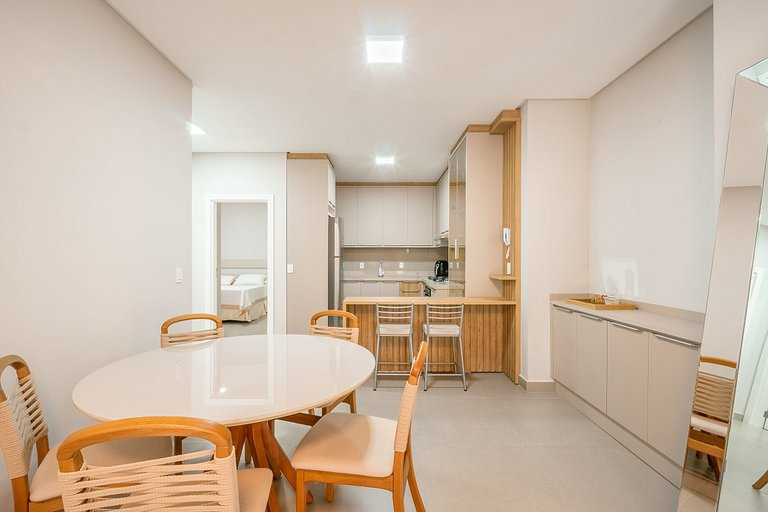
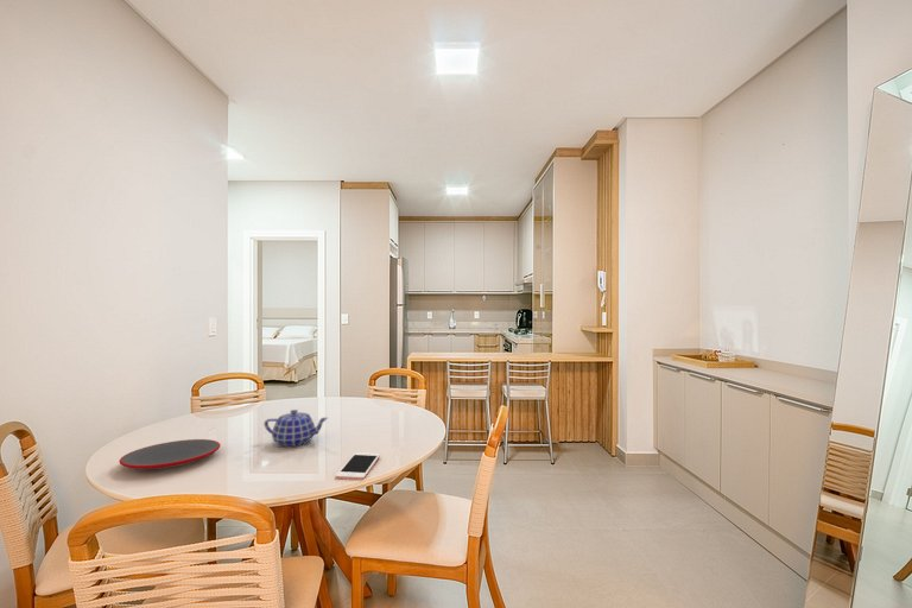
+ plate (172, 454)
+ teapot (296, 425)
+ cell phone (359, 464)
